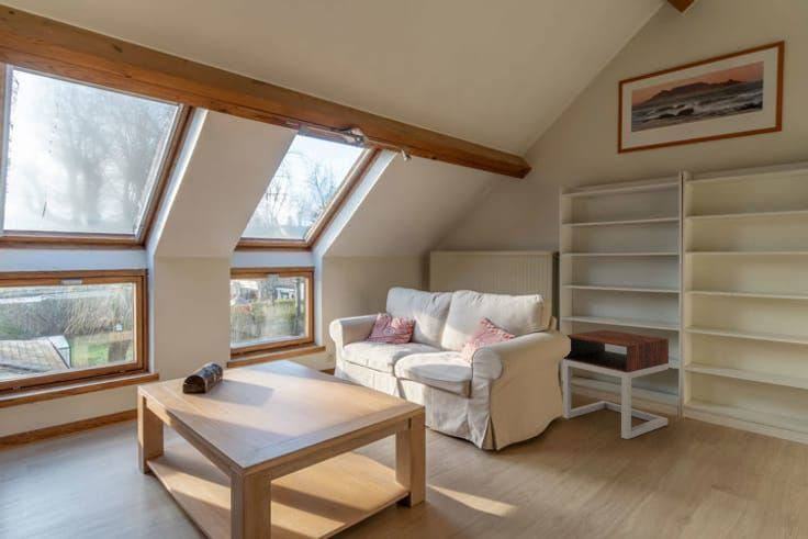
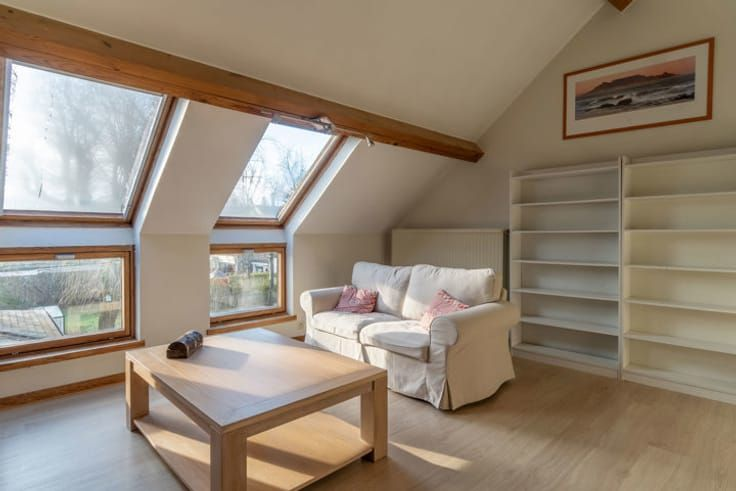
- nightstand (614, 375)
